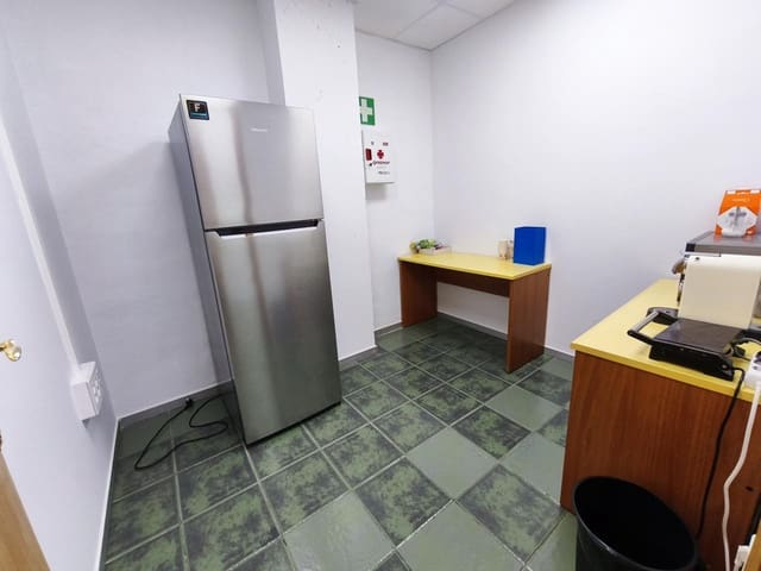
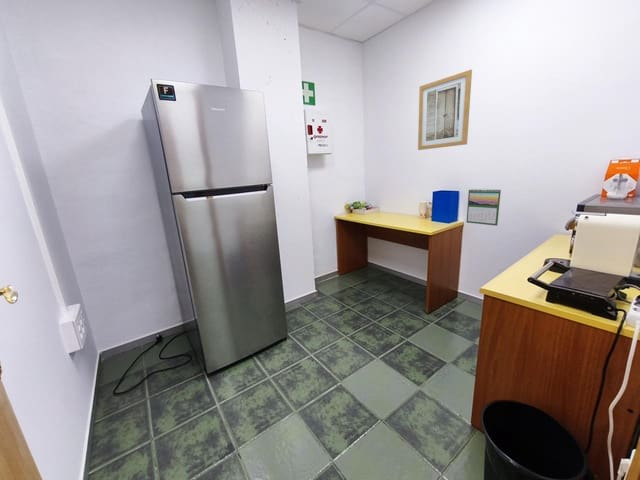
+ calendar (482, 206)
+ wall art (442, 114)
